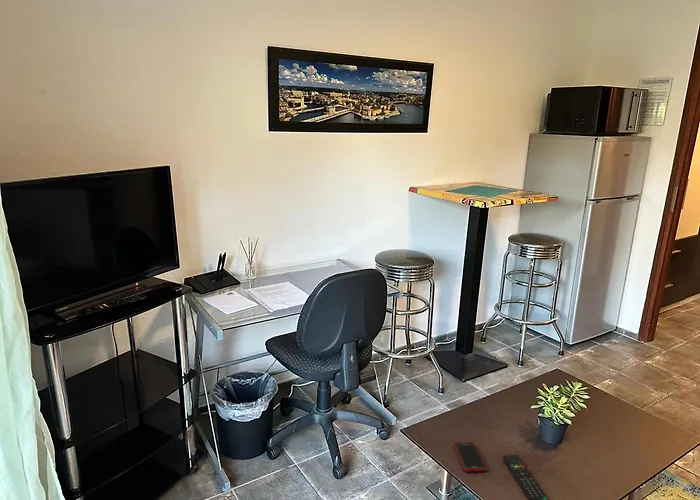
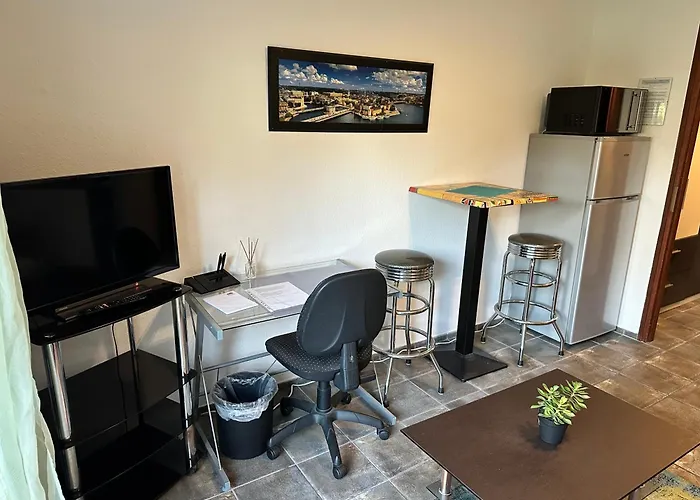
- cell phone (469, 456)
- remote control (525, 480)
